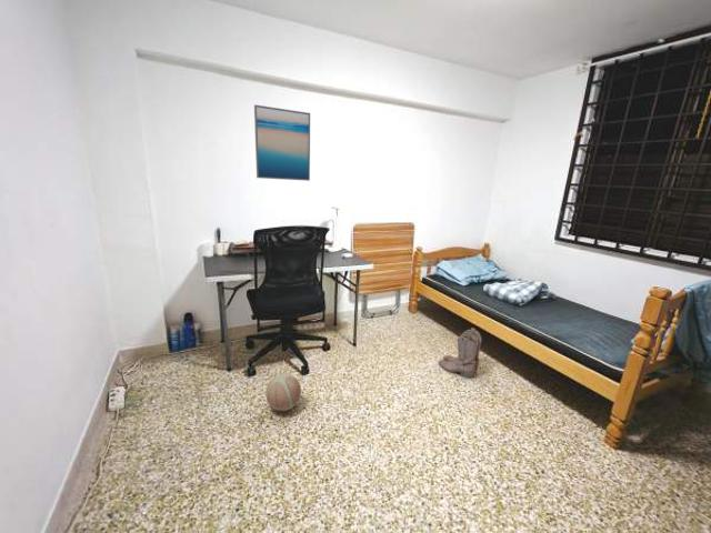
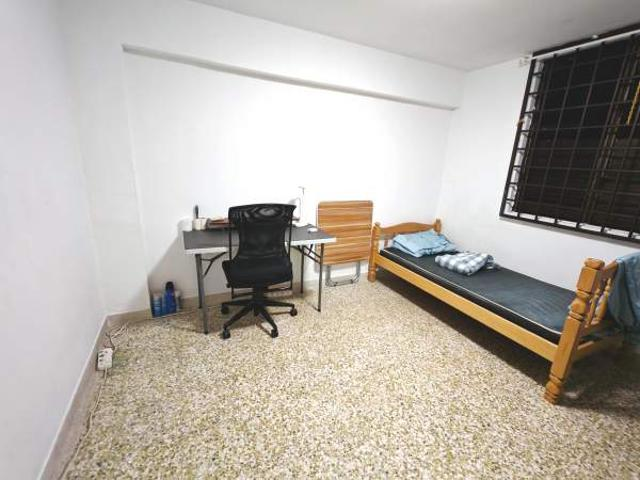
- ball (283, 391)
- wall art (283, 144)
- boots (460, 349)
